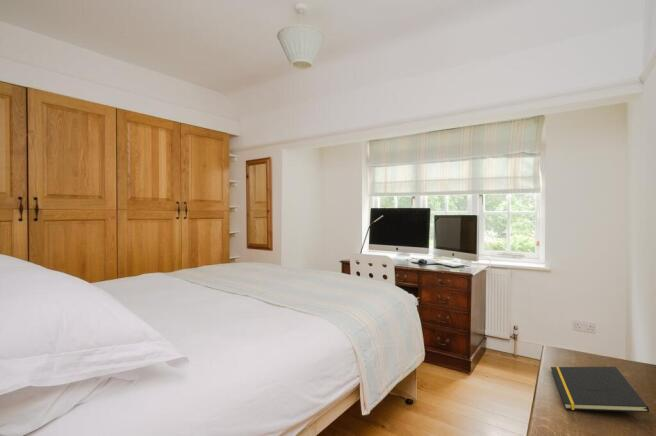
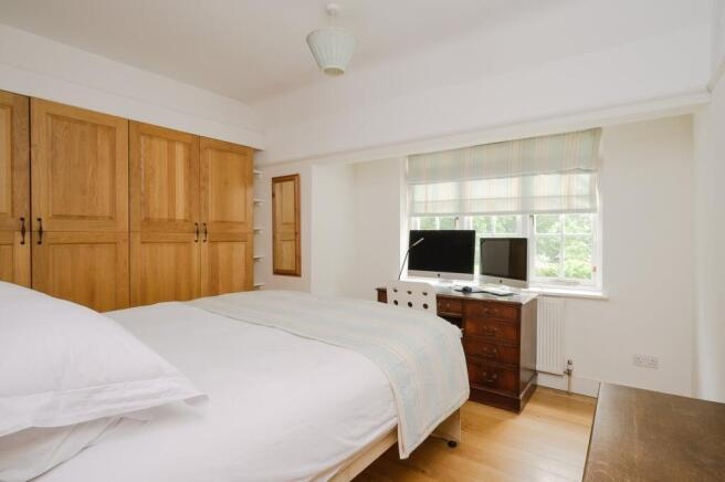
- notepad (592, 386)
